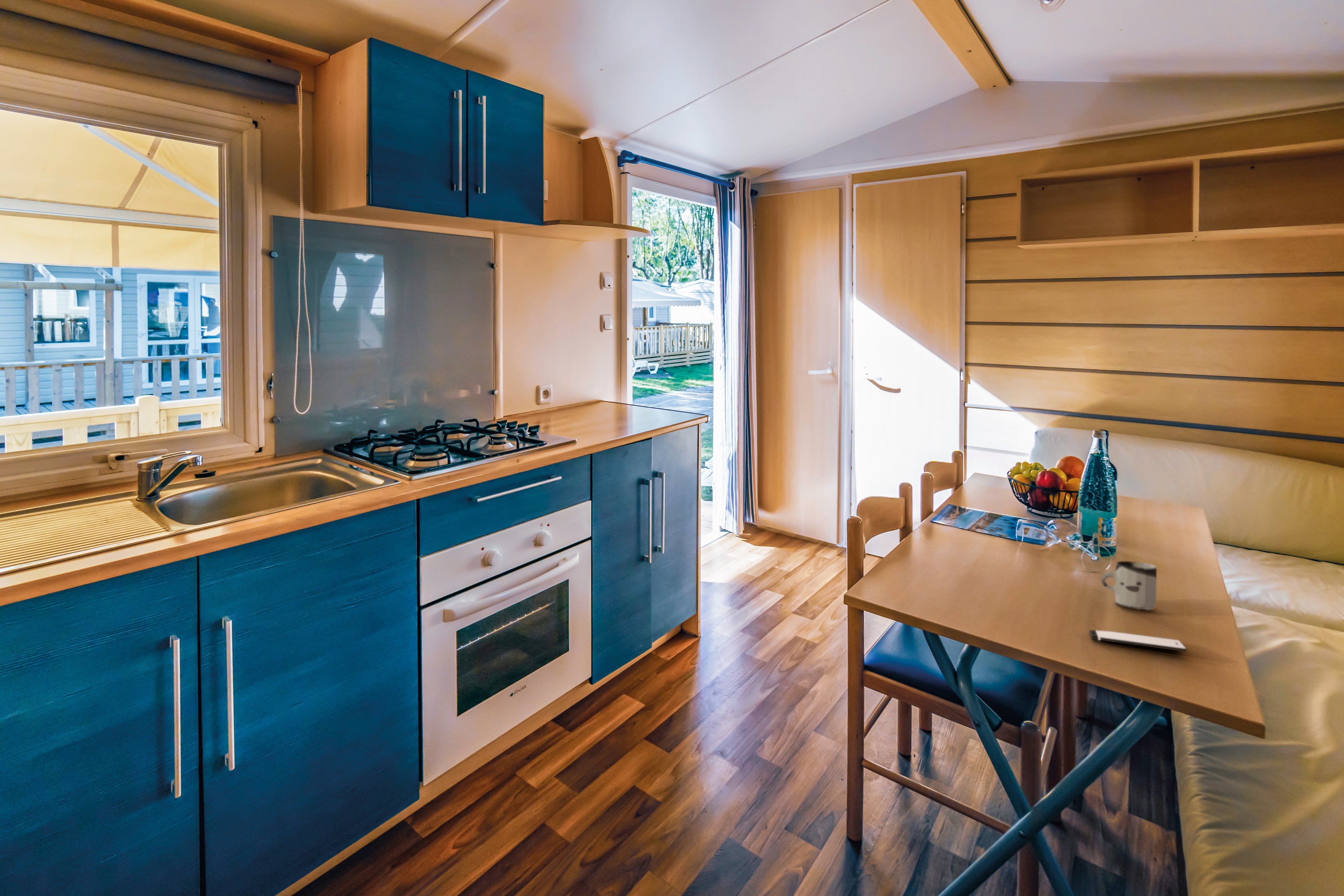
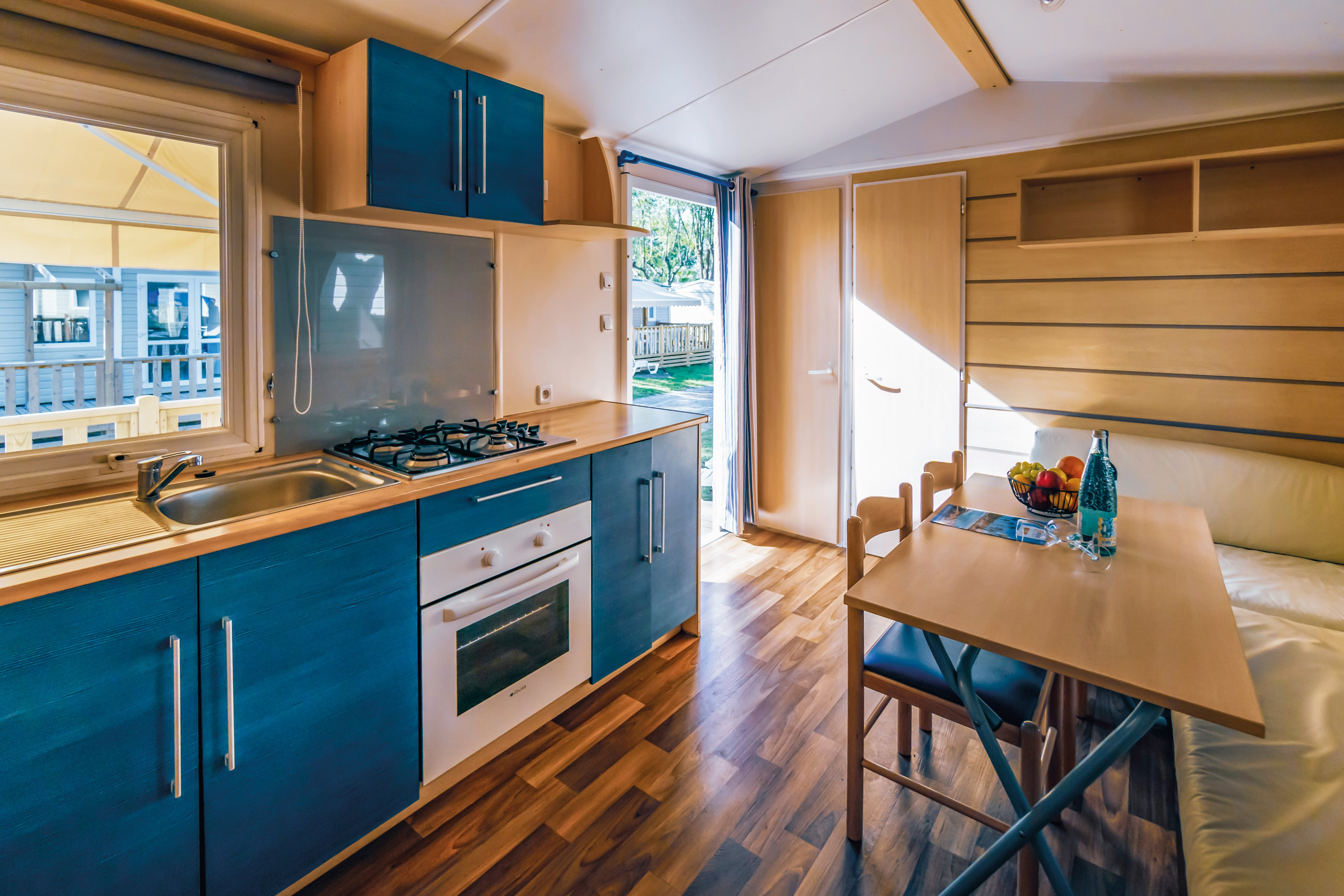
- smartphone (1135, 640)
- cup (1128, 584)
